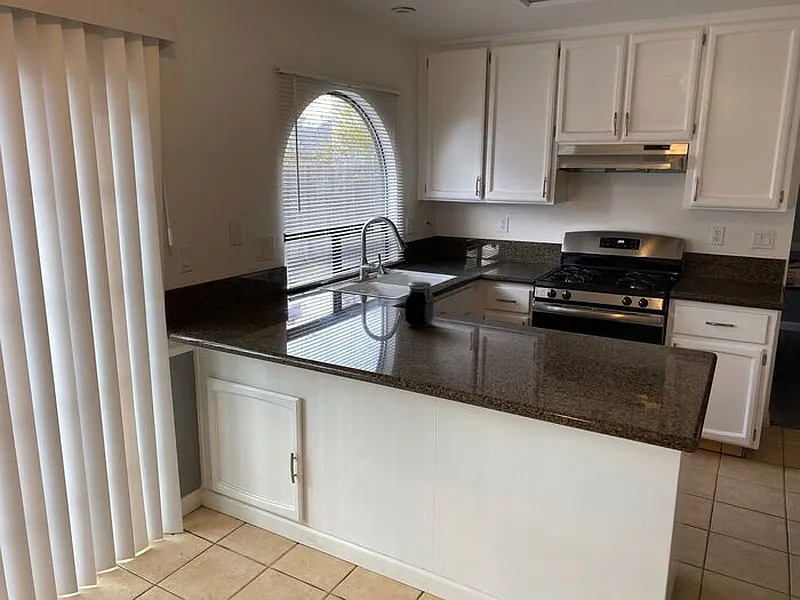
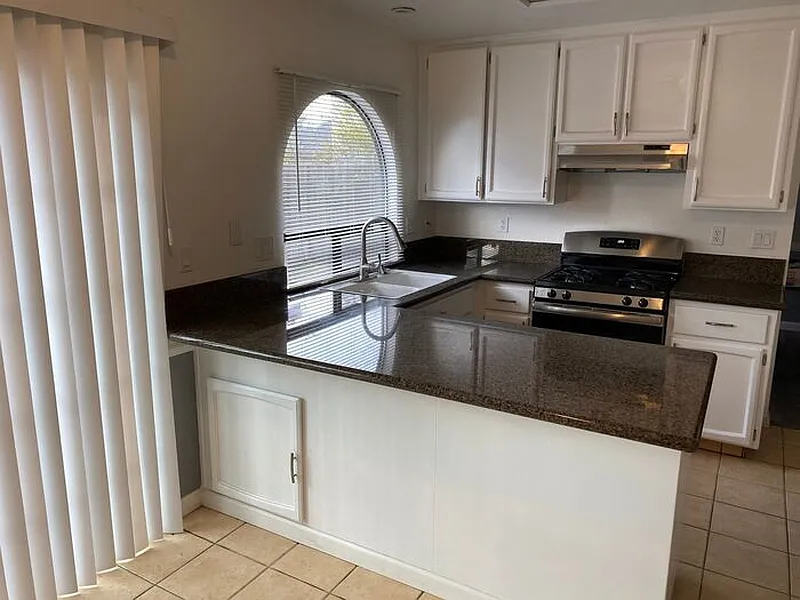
- jar (419, 304)
